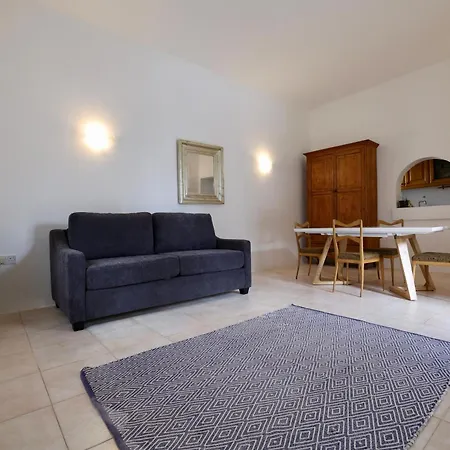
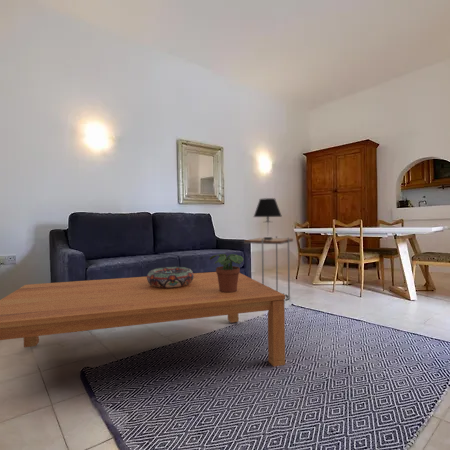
+ decorative bowl (170, 276)
+ coffee table (142, 321)
+ table lamp (267, 219)
+ side table (276, 267)
+ potted plant (226, 272)
